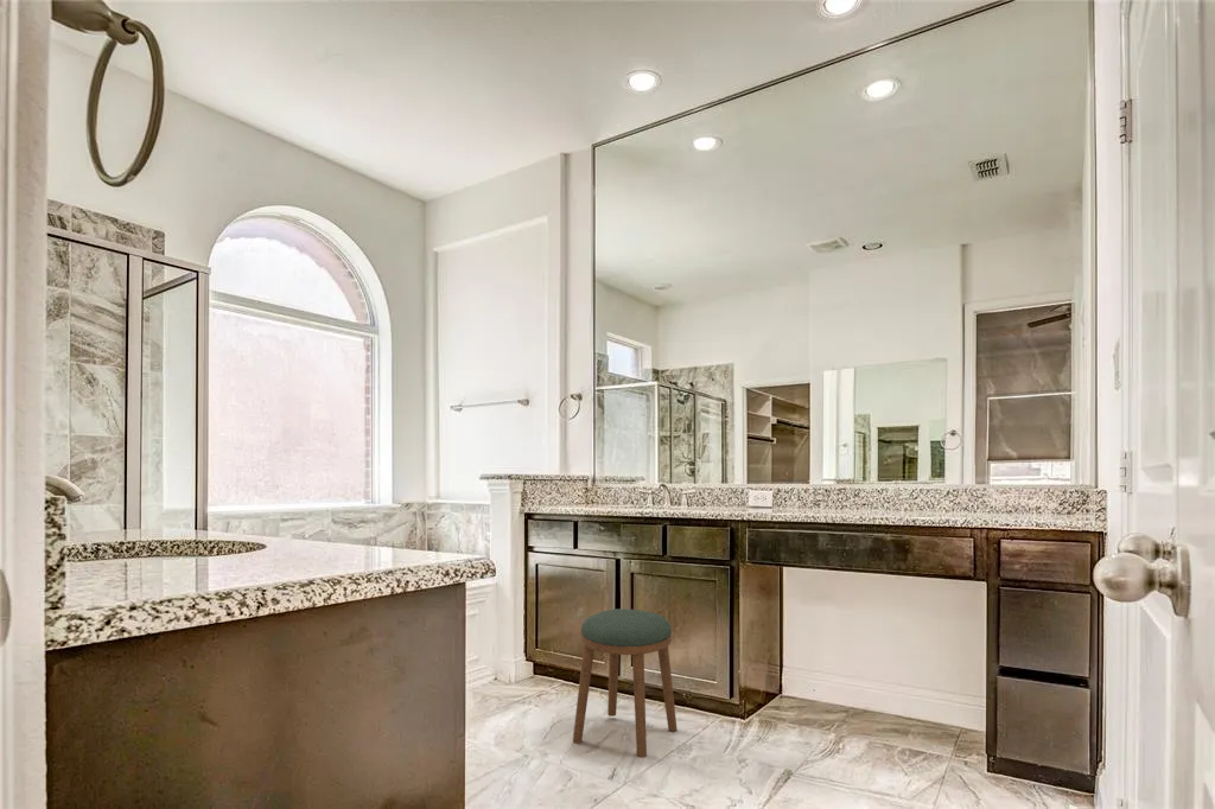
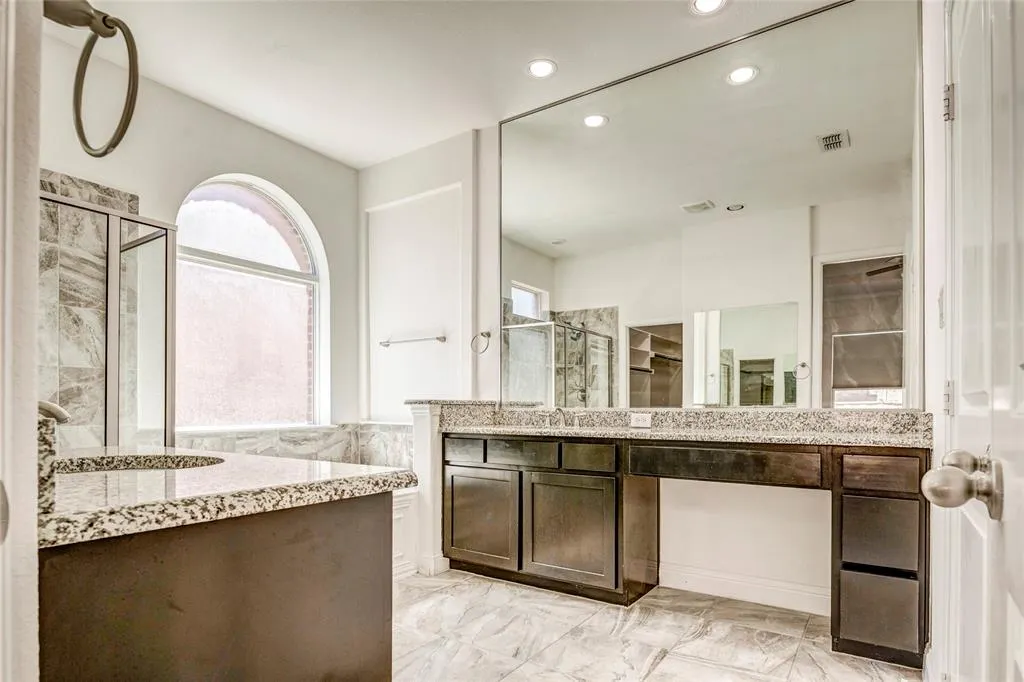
- stool (634, 675)
